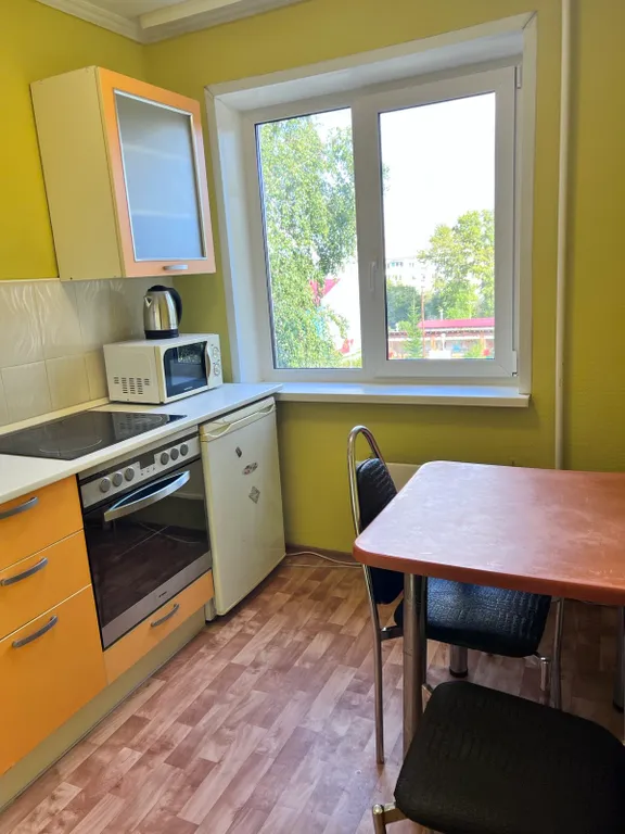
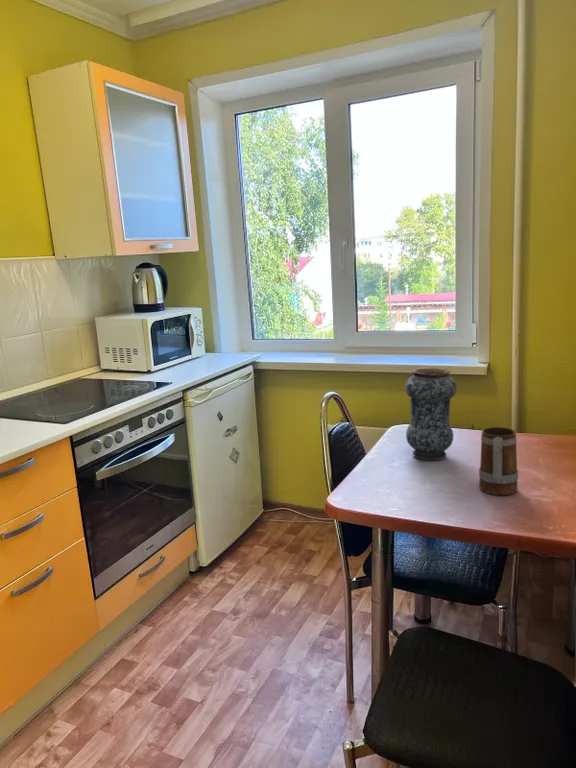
+ mug (497, 462)
+ vase (430, 413)
